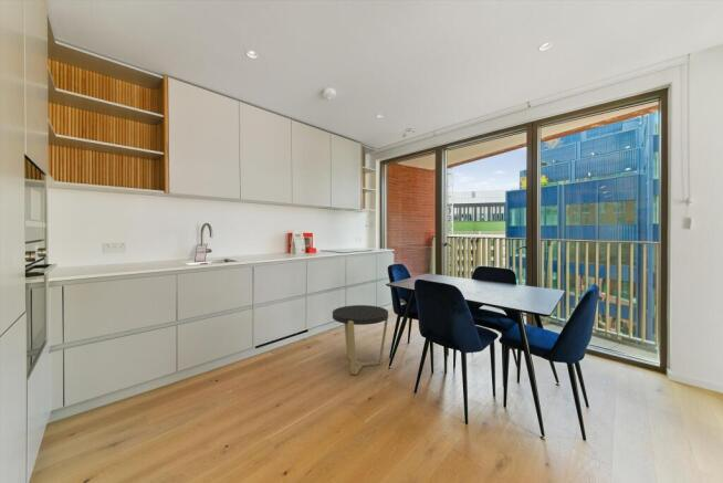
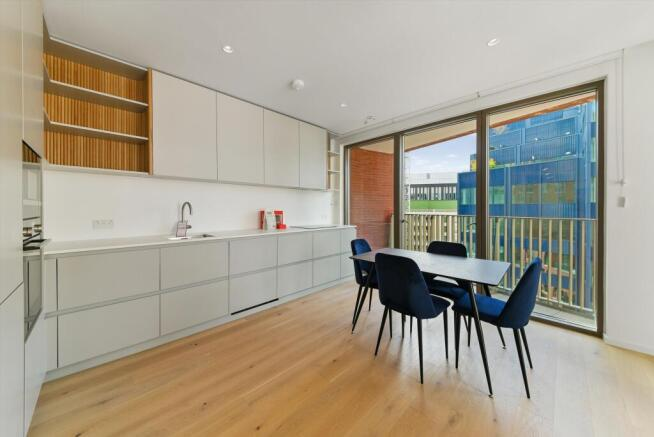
- side table (354, 337)
